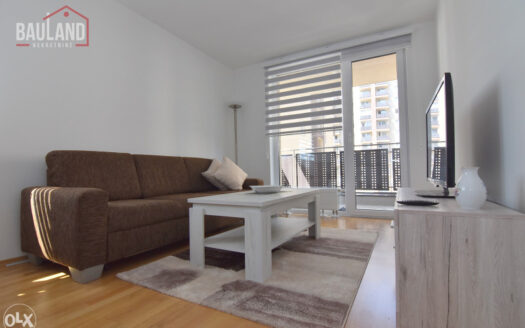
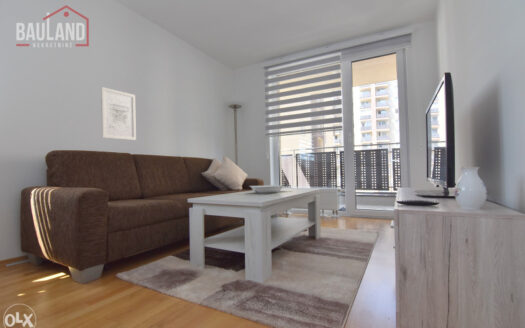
+ wall art (119, 115)
